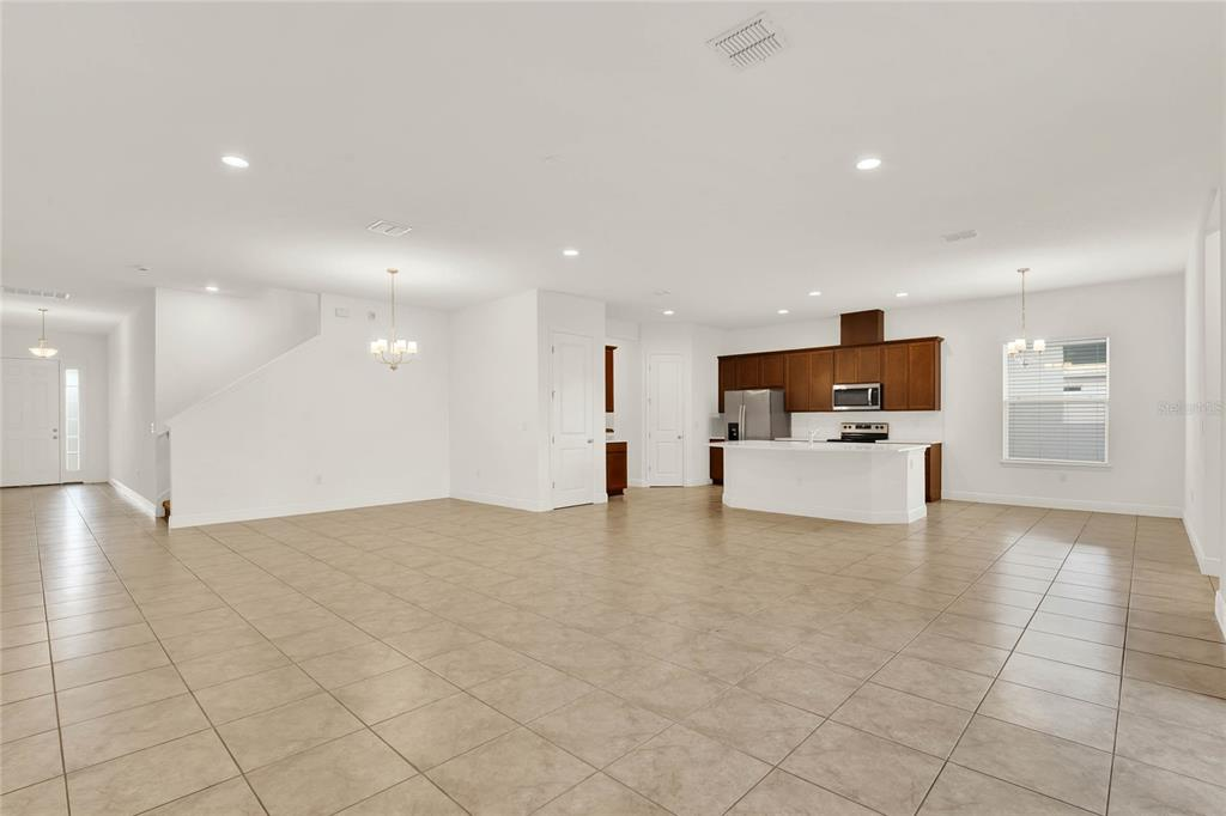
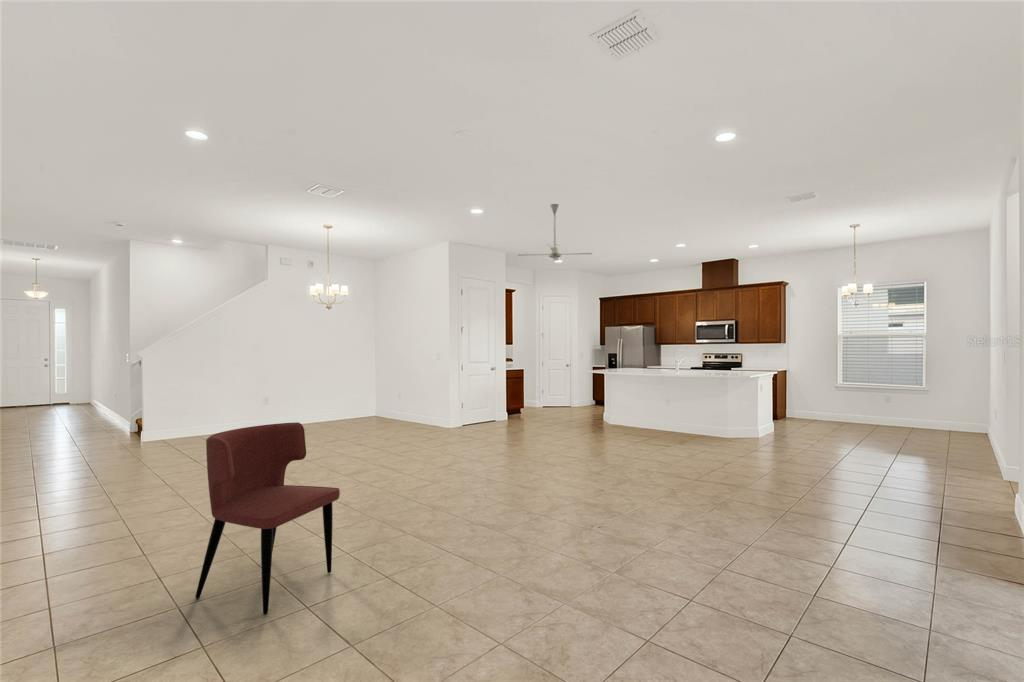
+ dining chair (271, 508)
+ ceiling fan (554, 231)
